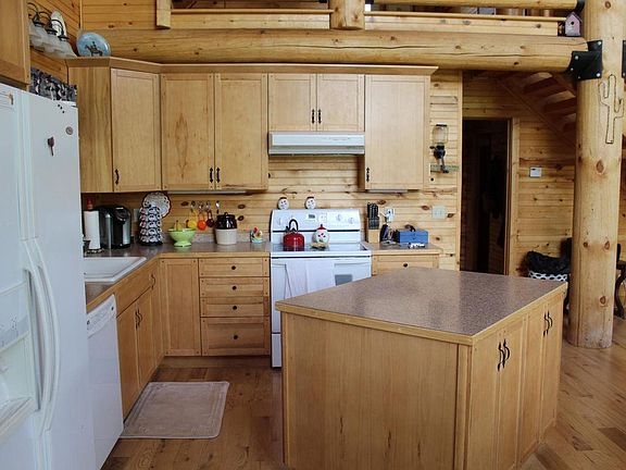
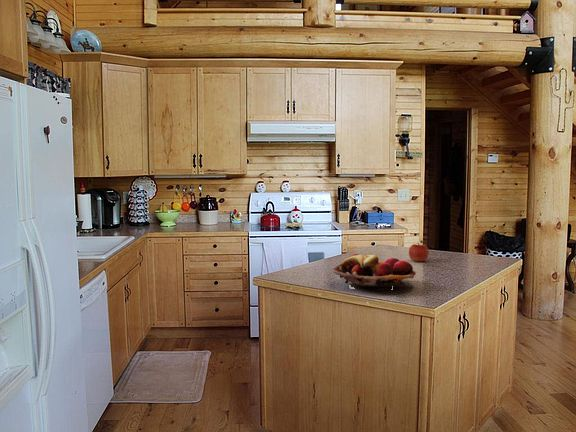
+ fruit basket (373, 270)
+ apple (418, 251)
